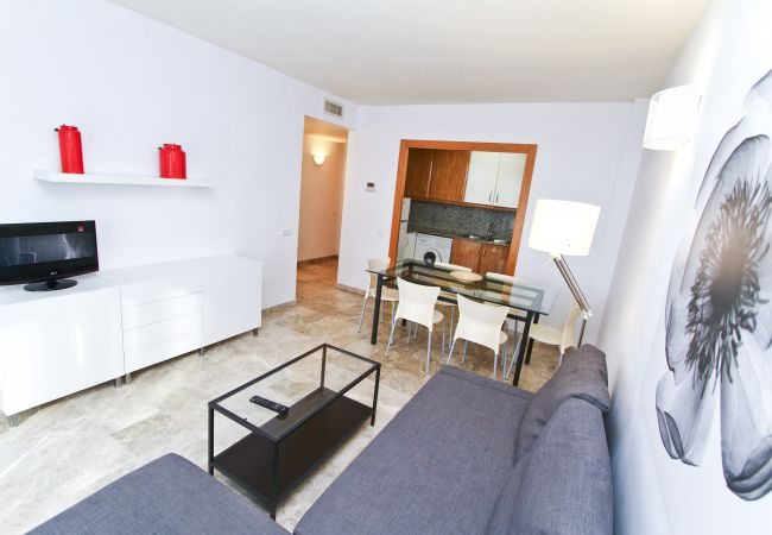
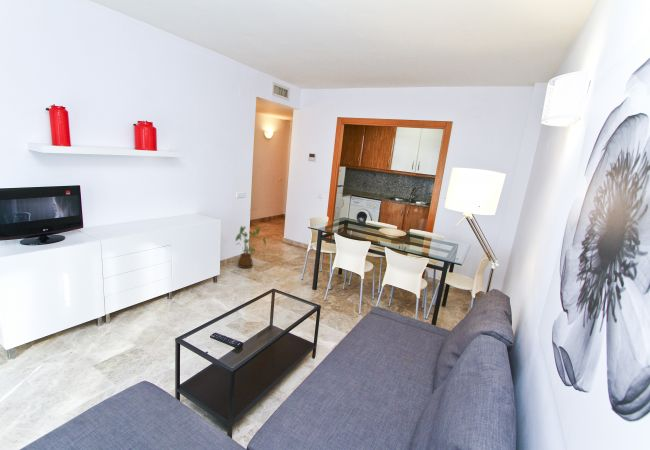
+ house plant (249, 248)
